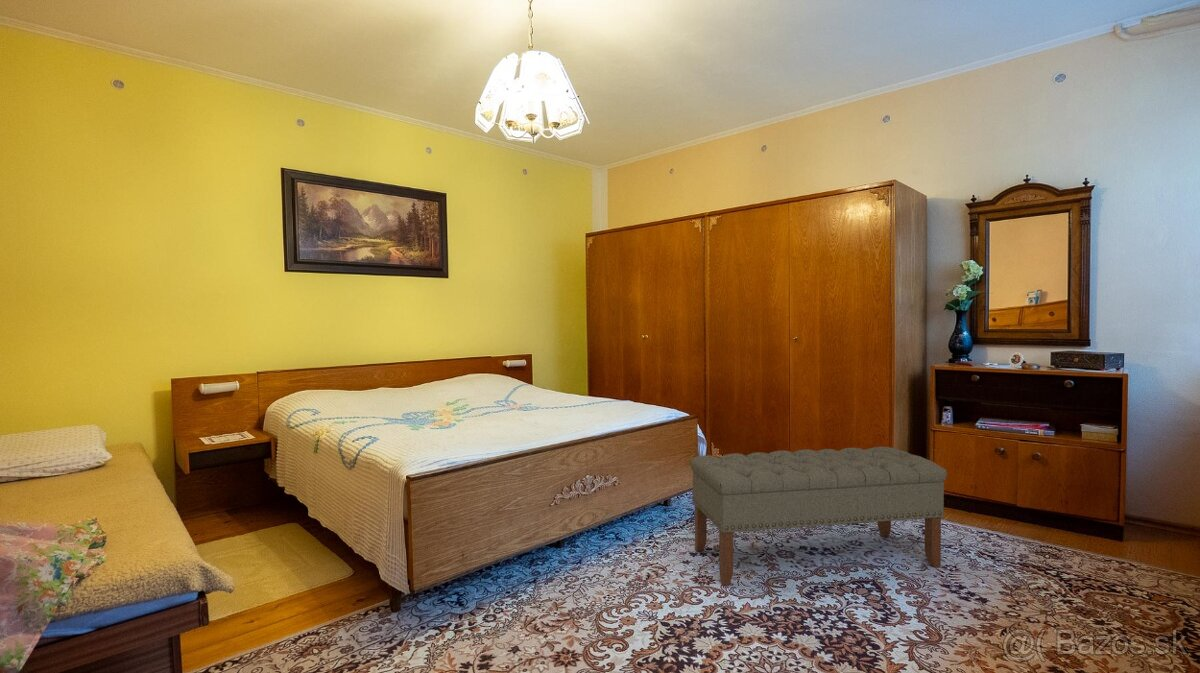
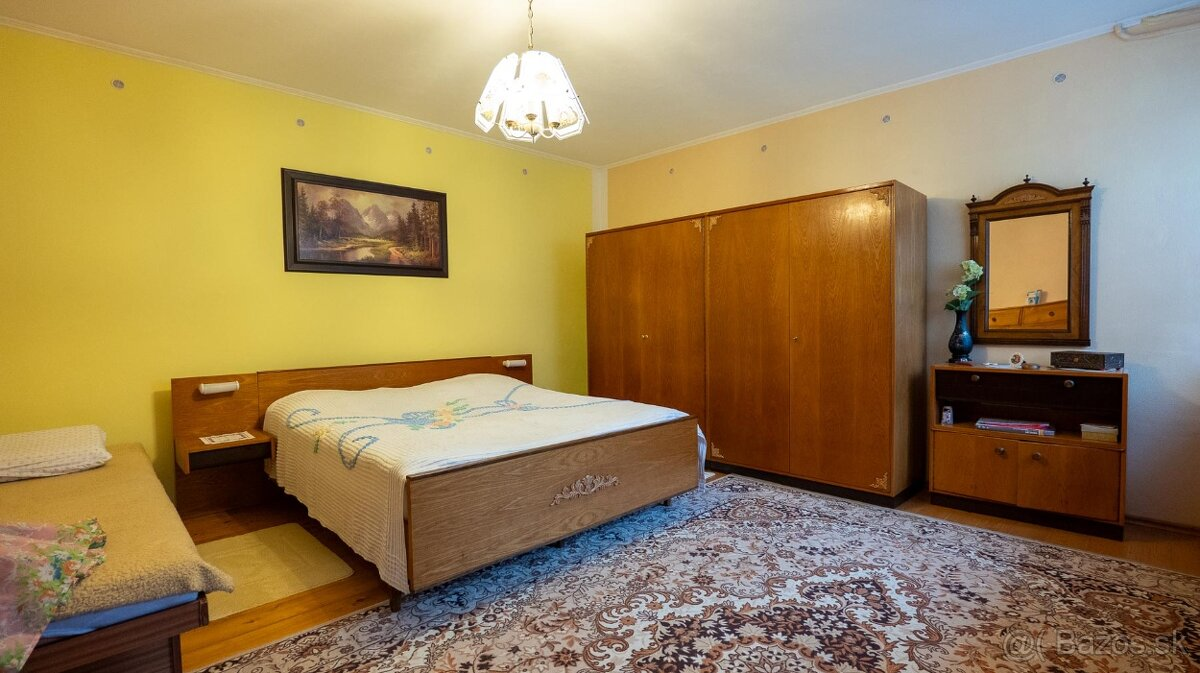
- bench (812, 507)
